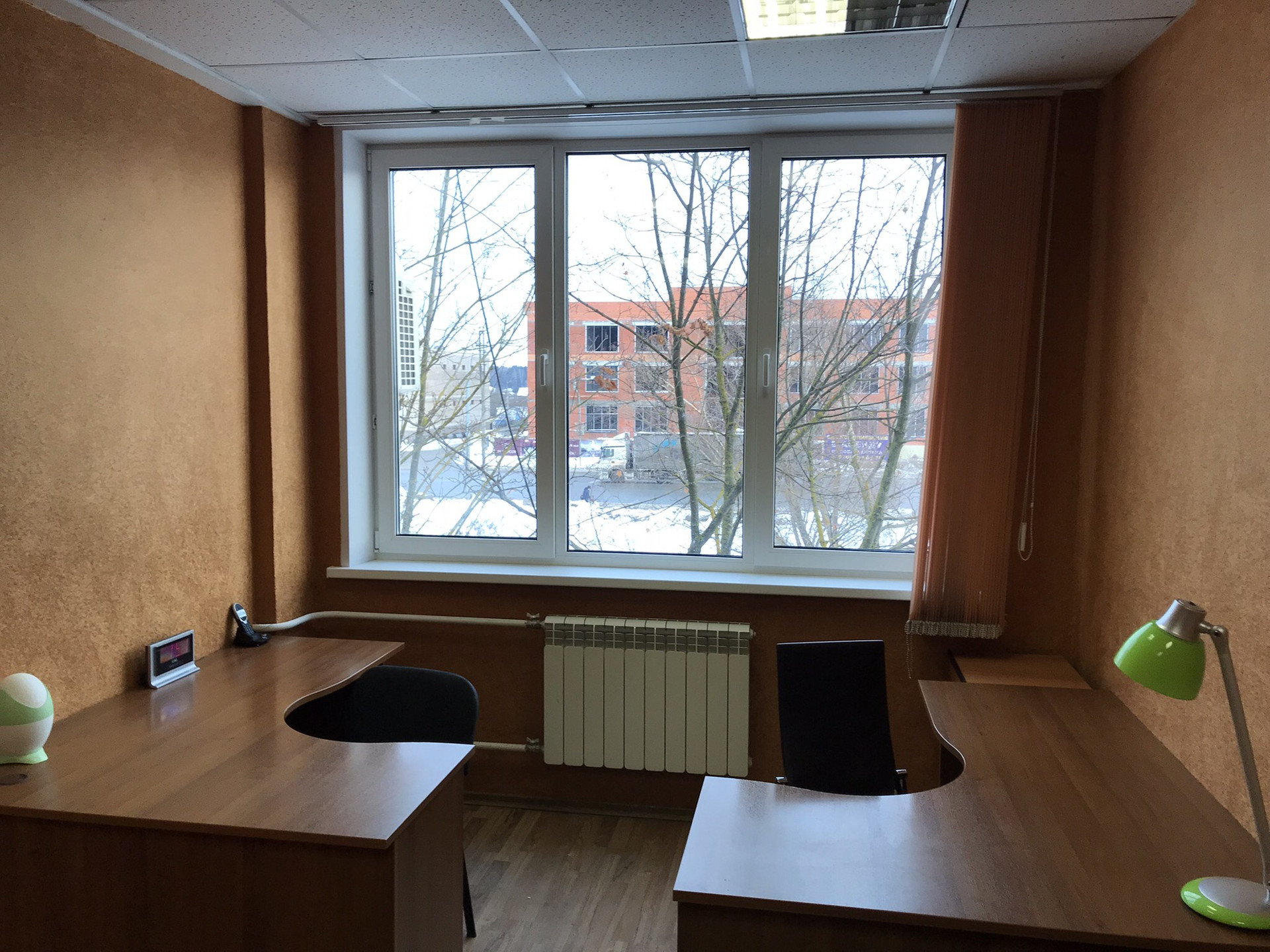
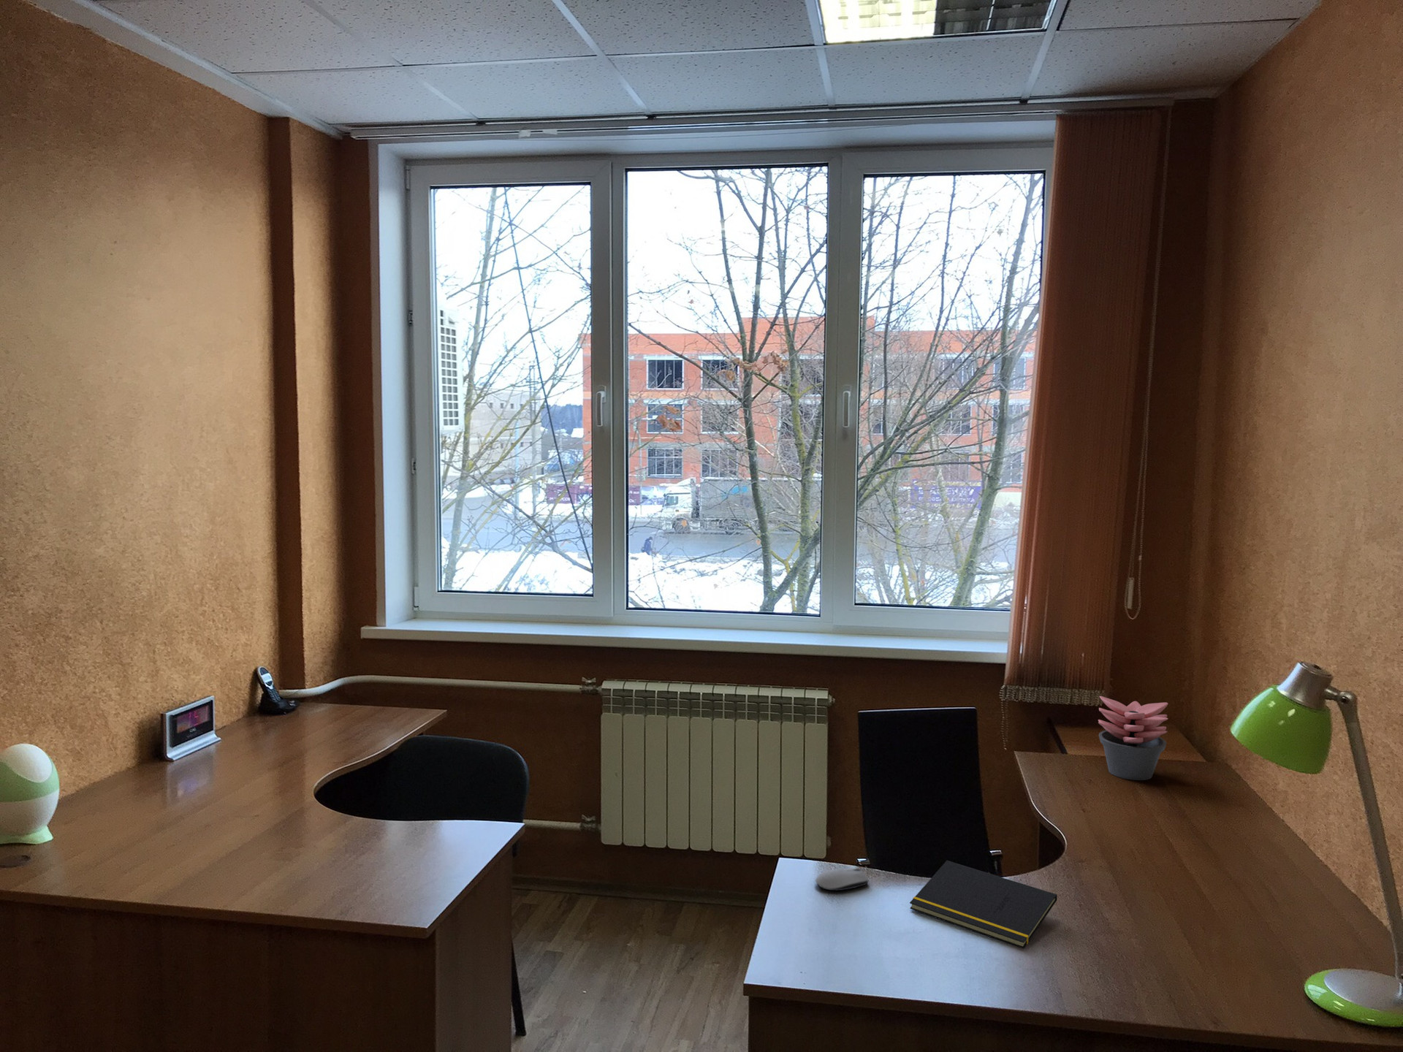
+ succulent plant (1132, 738)
+ computer mouse (841, 876)
+ notepad (983, 901)
